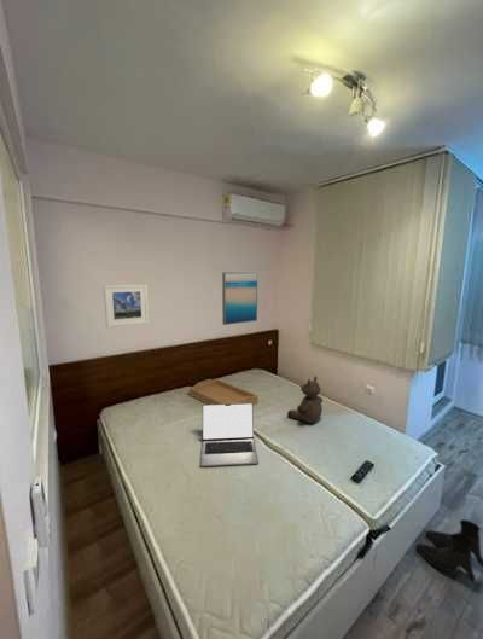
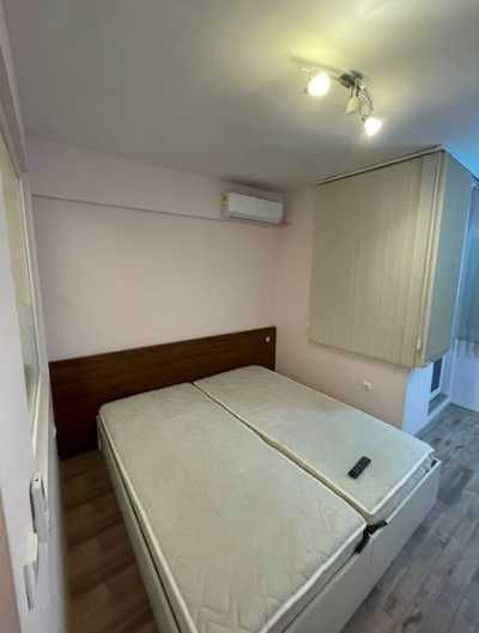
- serving tray (222, 394)
- wall art (240, 297)
- teddy bear (305, 397)
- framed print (127, 304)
- boots (450, 540)
- laptop (228, 432)
